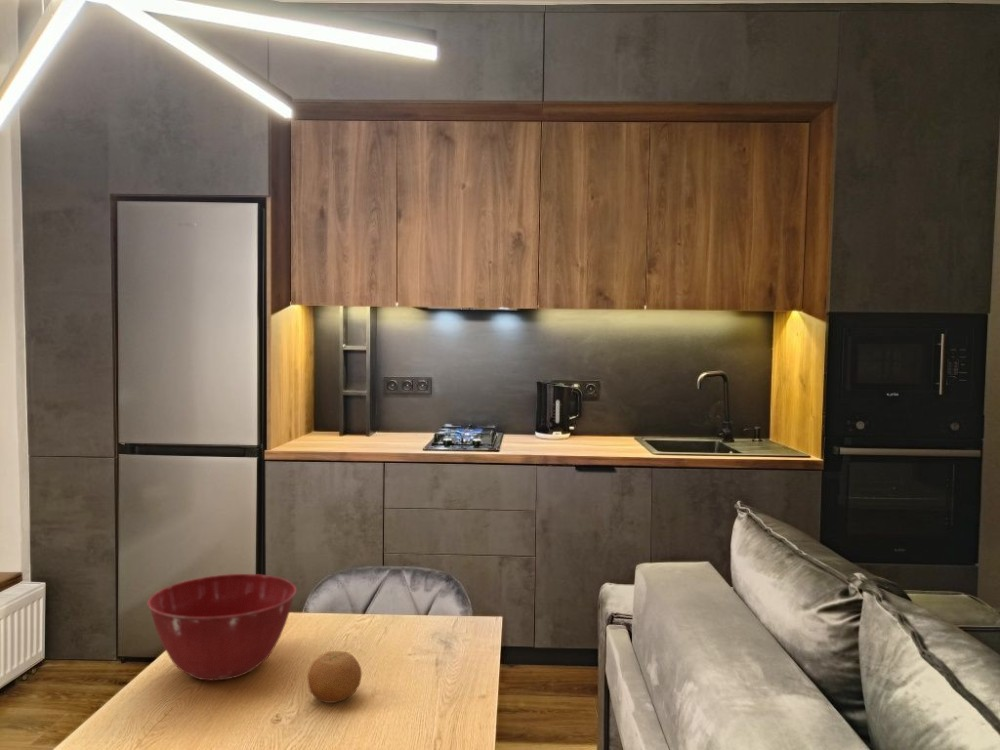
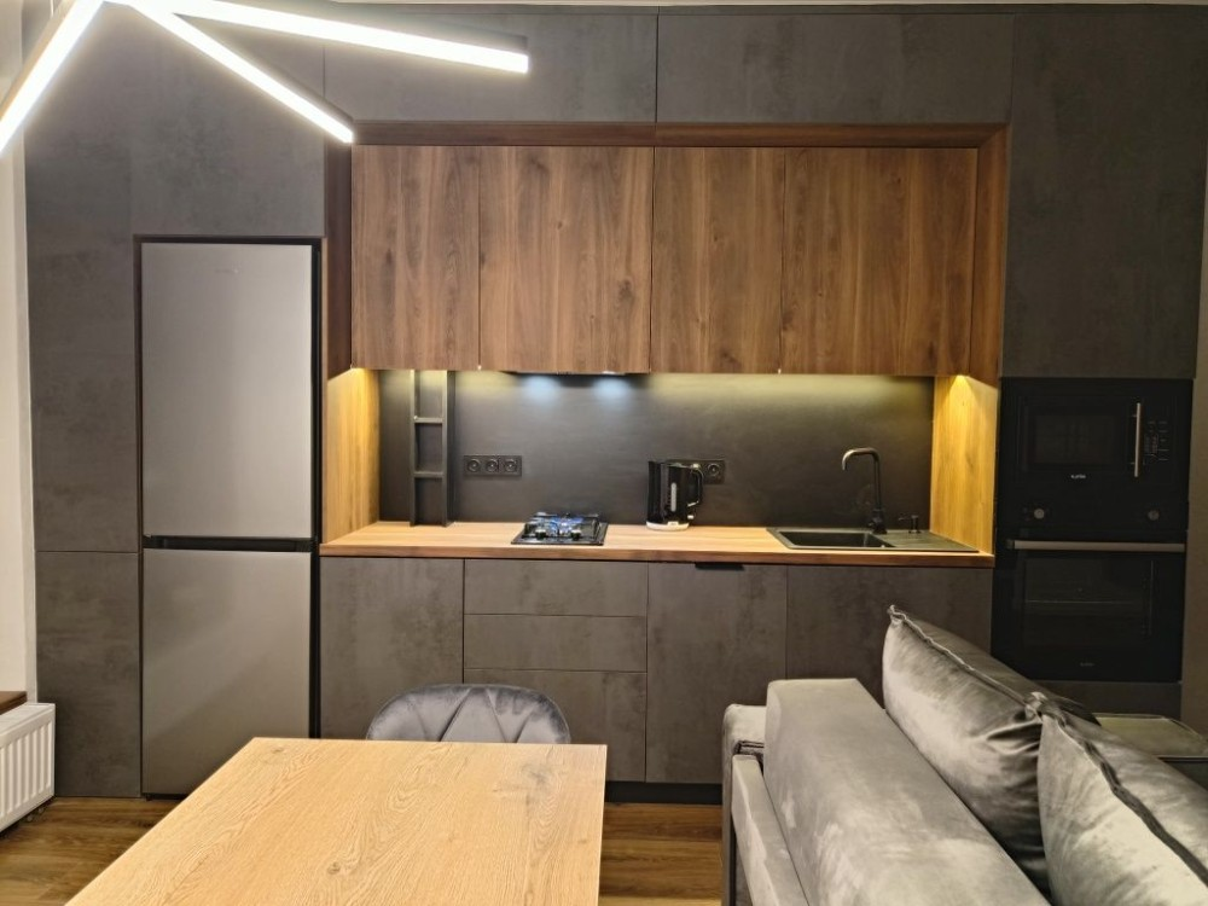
- mixing bowl (224, 629)
- fruit (334, 676)
